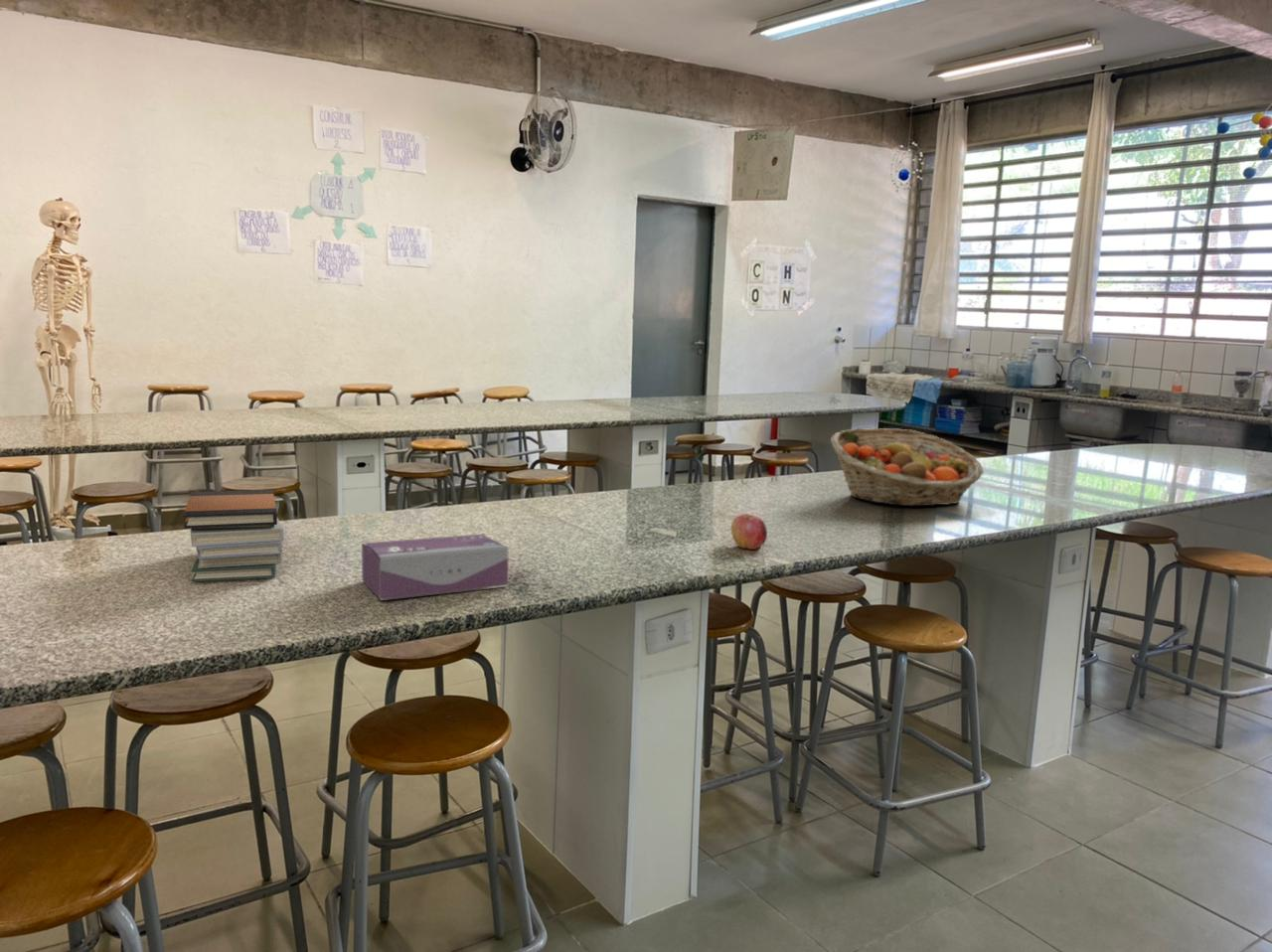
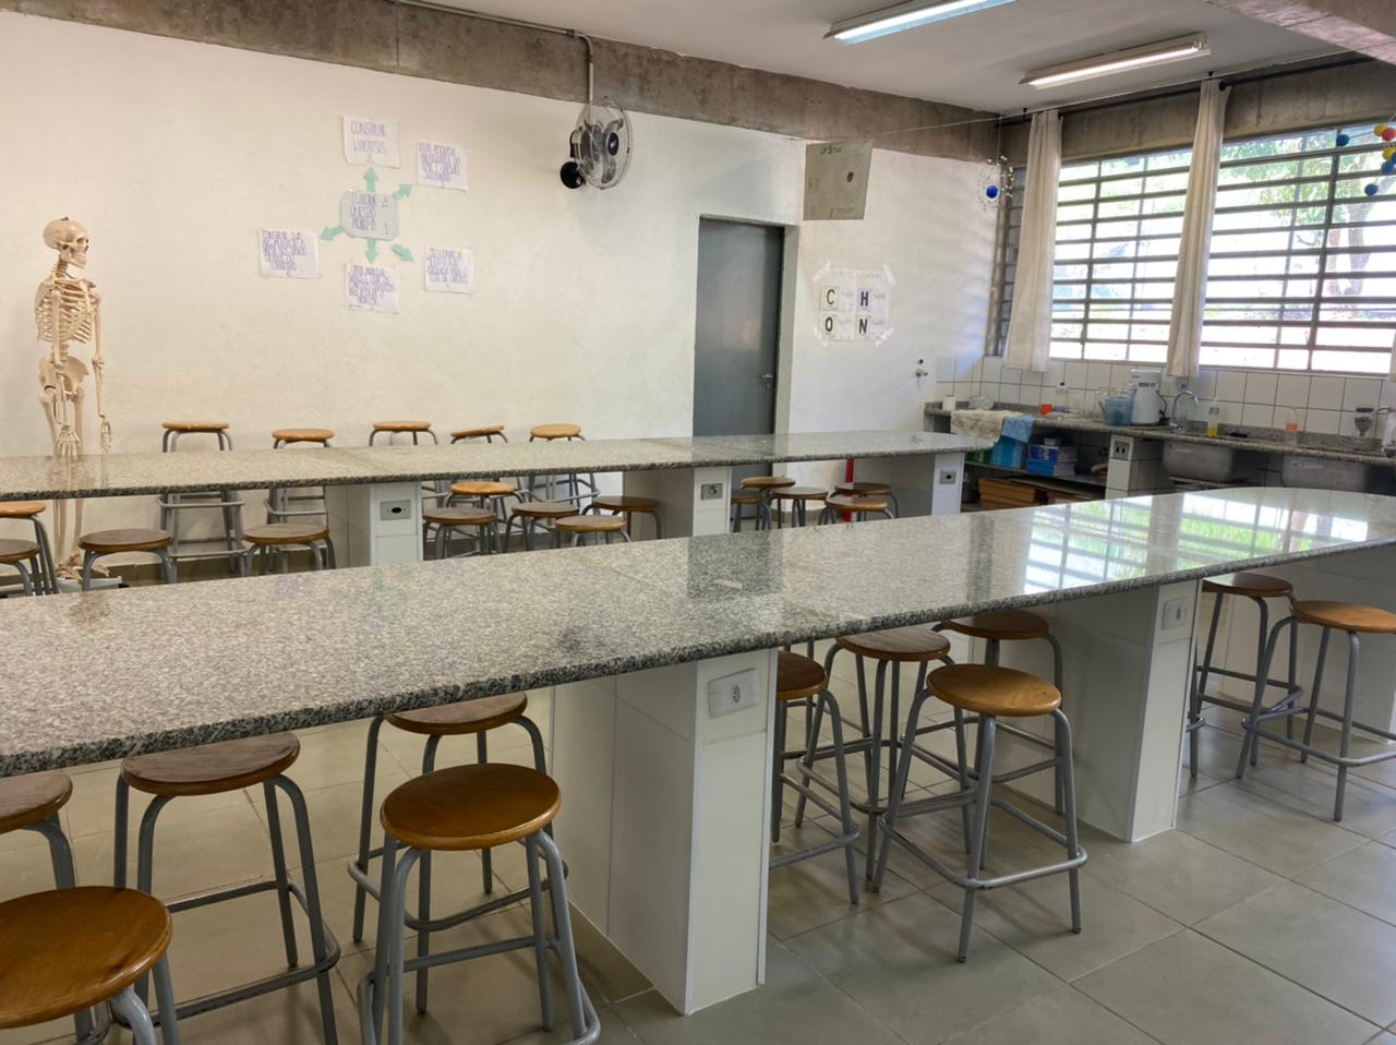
- fruit basket (904, 465)
- book stack (235, 533)
- apple (748, 531)
- tissue box (434, 563)
